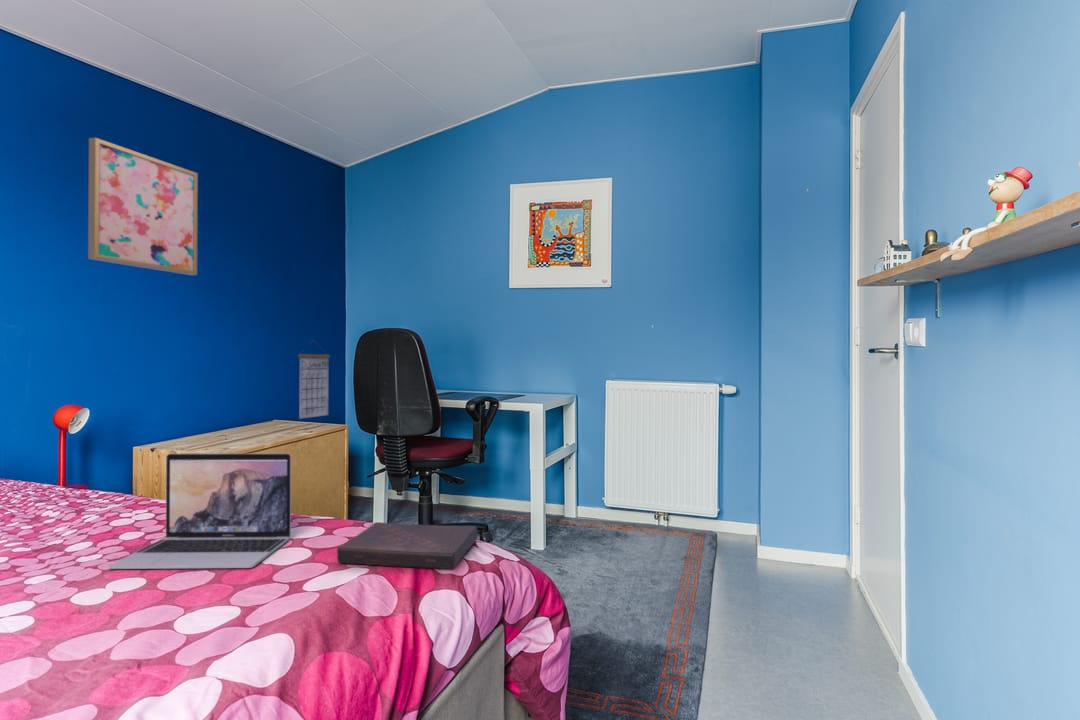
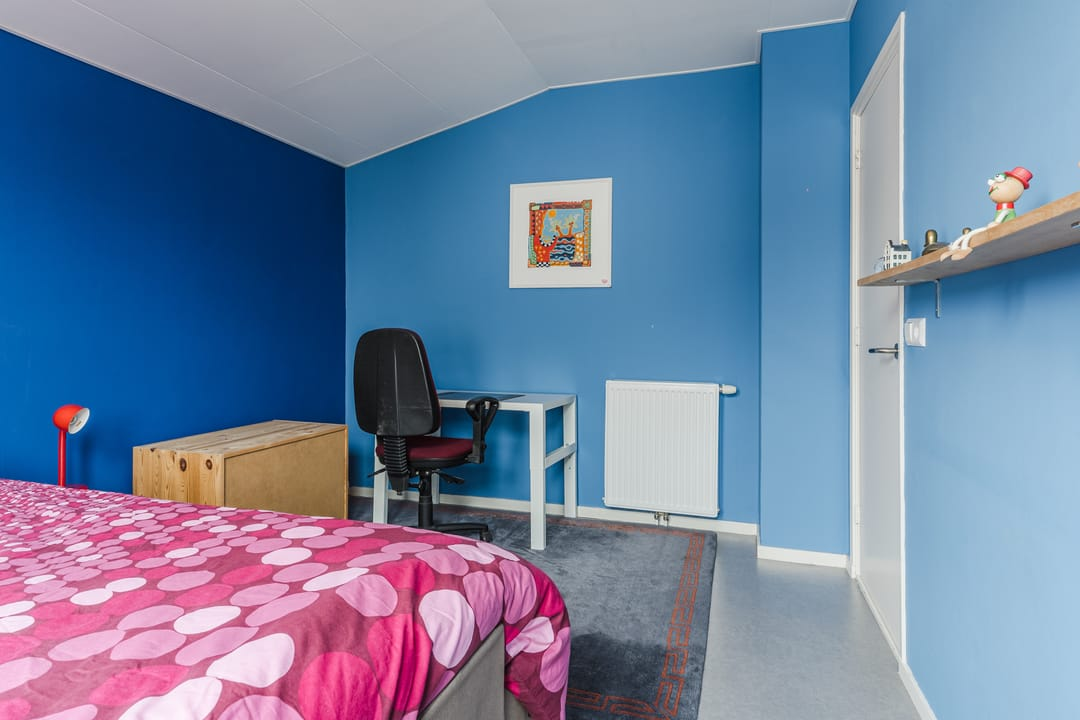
- book (411, 543)
- calendar (314, 378)
- wall art (147, 212)
- laptop (206, 507)
